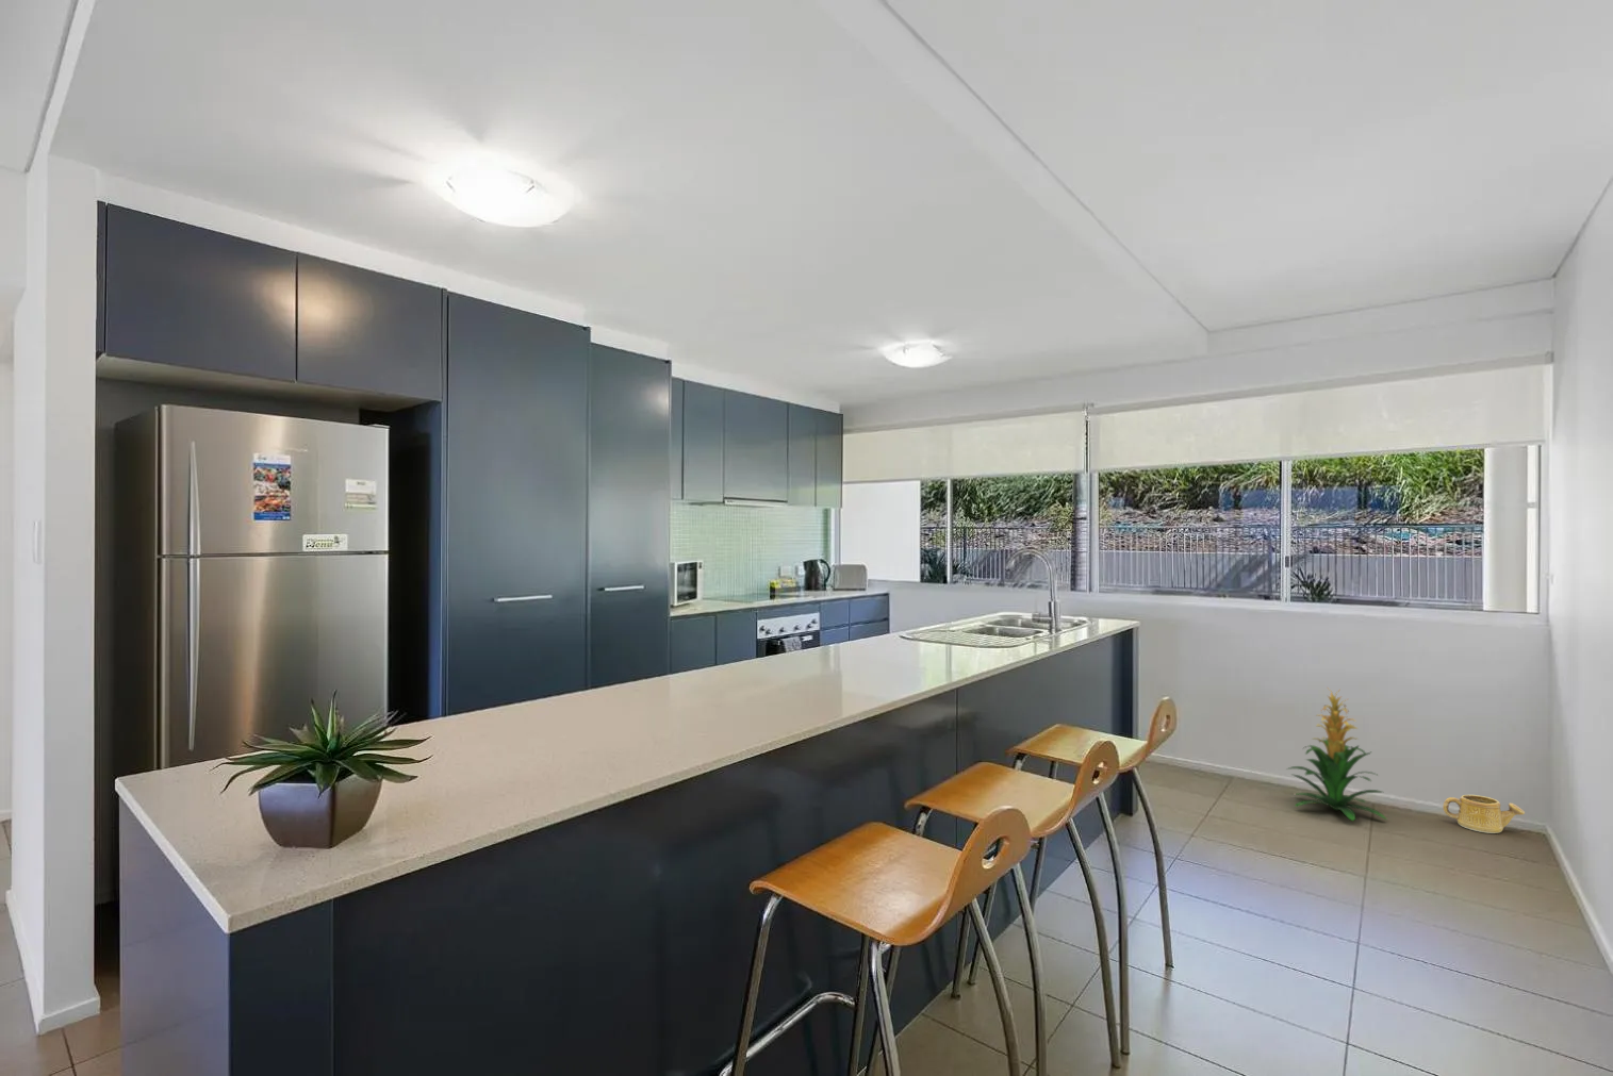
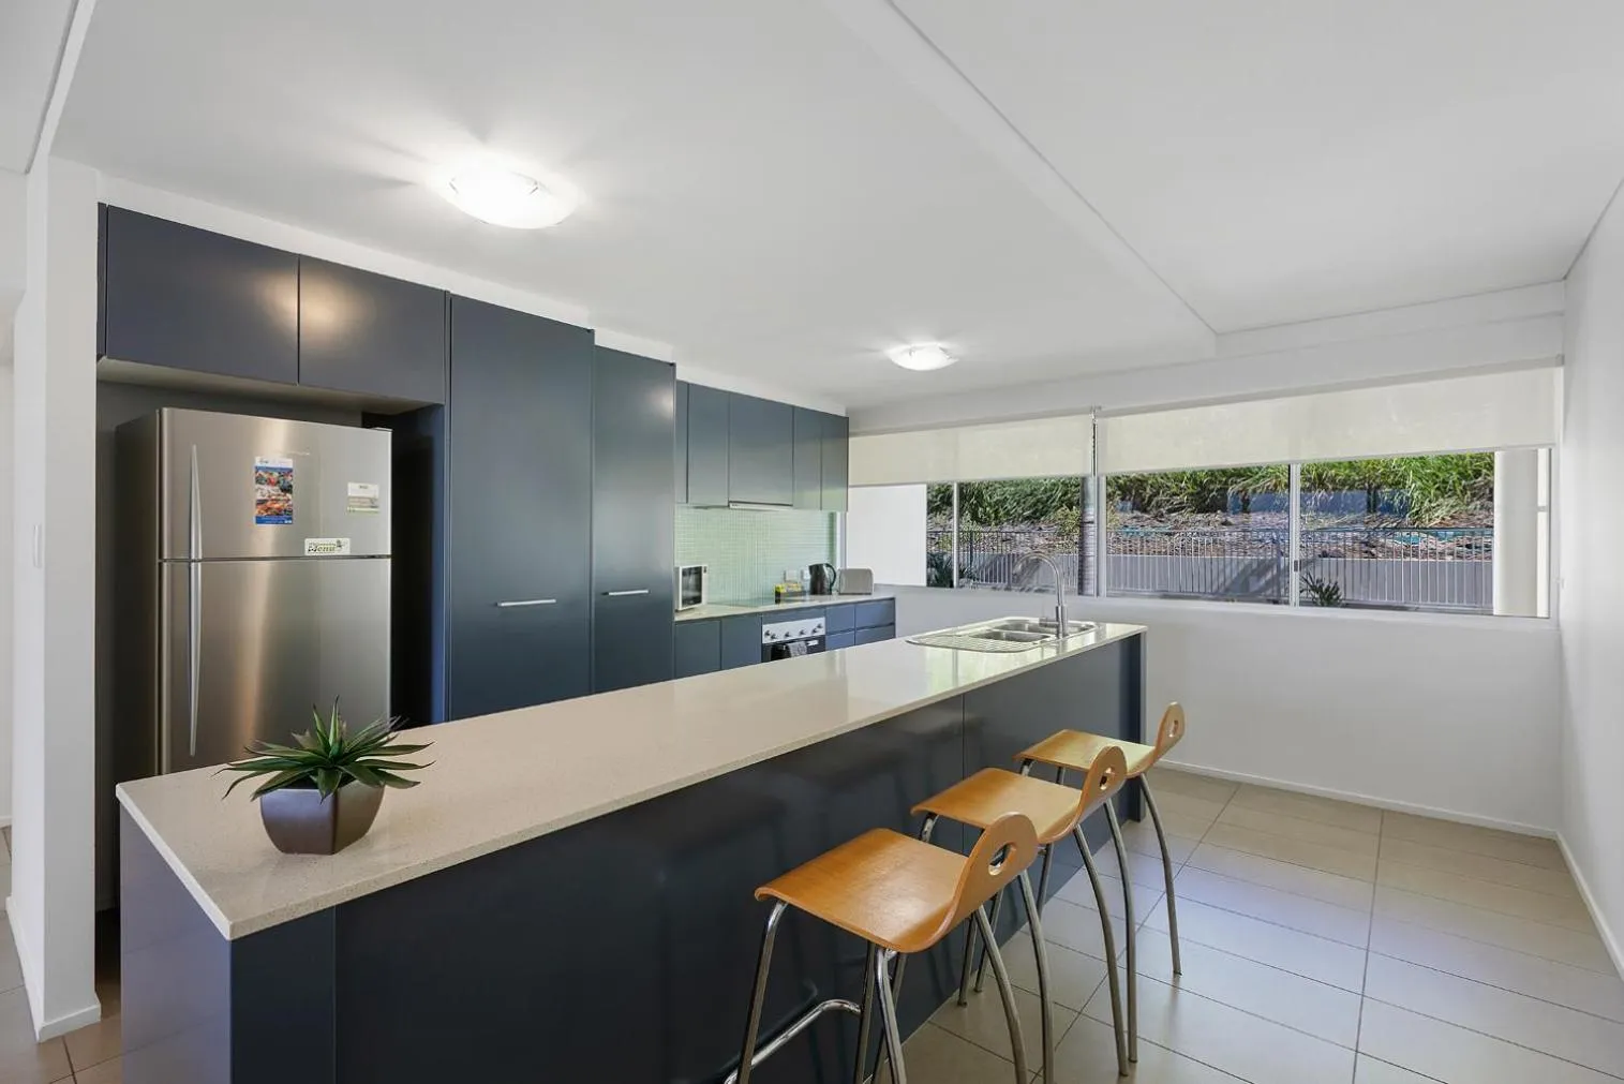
- indoor plant (1336, 748)
- watering can (1482, 813)
